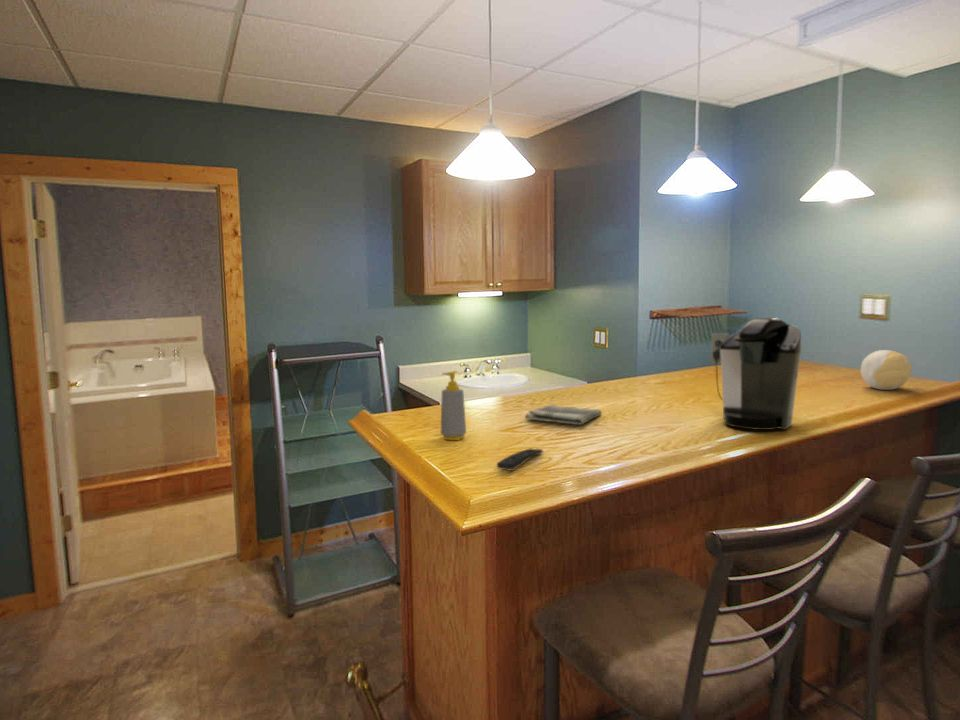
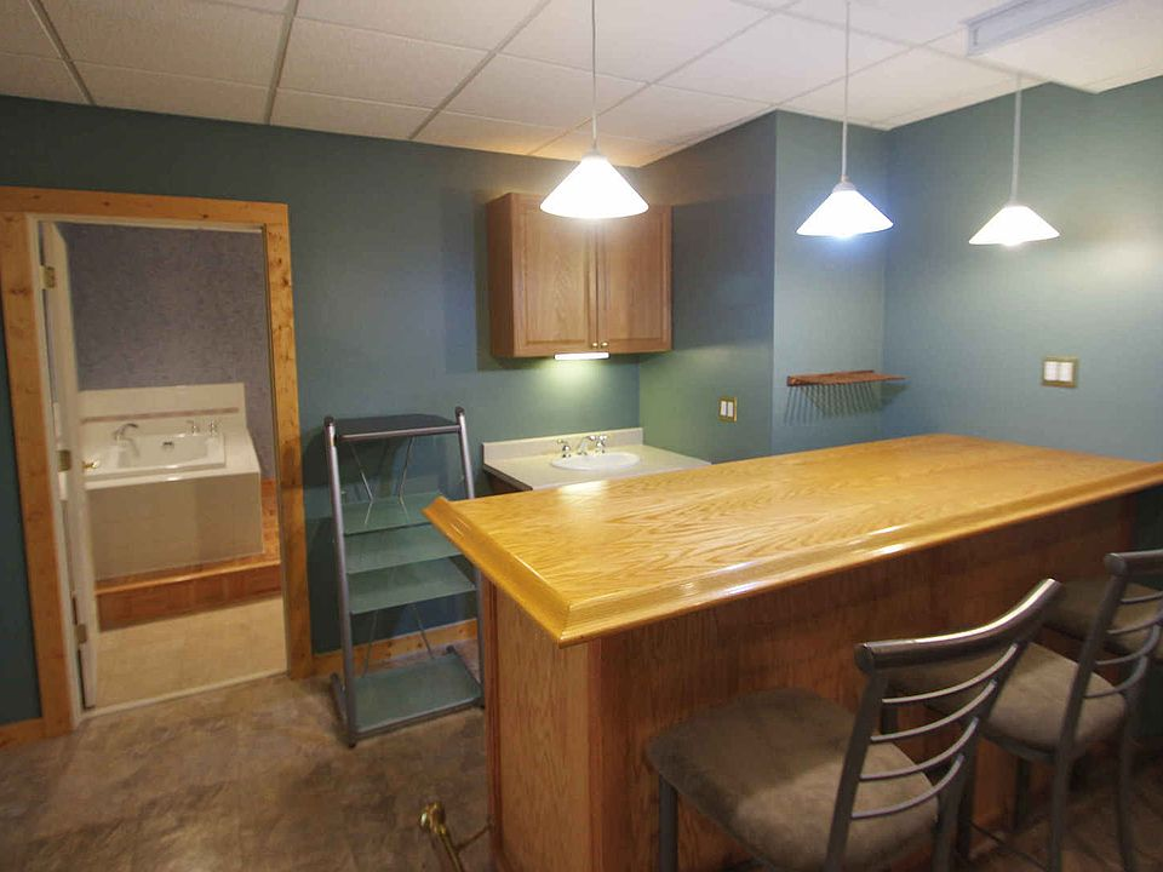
- dish towel (563, 412)
- soap bottle (452, 404)
- coffee maker (741, 369)
- remote control (522, 457)
- decorative ball (885, 370)
